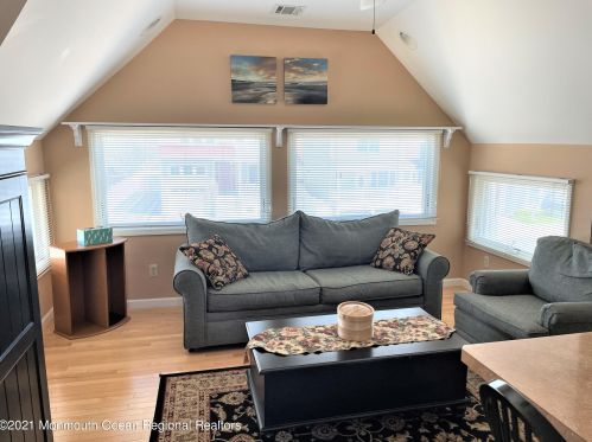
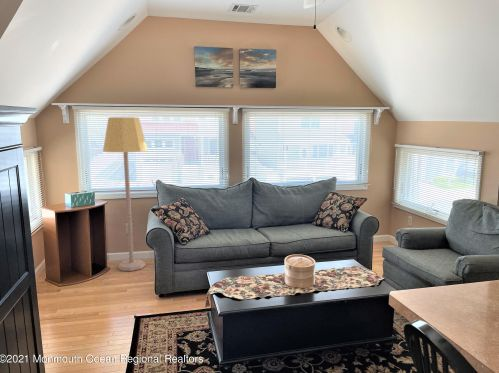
+ lamp (127, 194)
